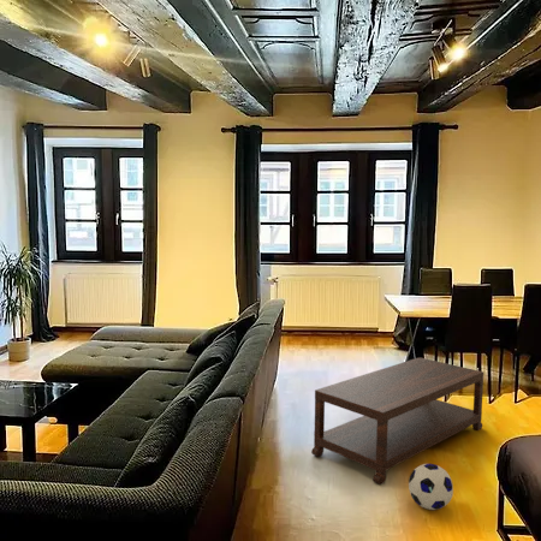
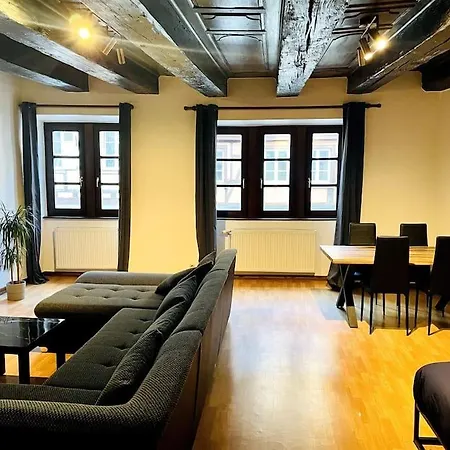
- soccer ball (430, 486)
- coffee table (403, 410)
